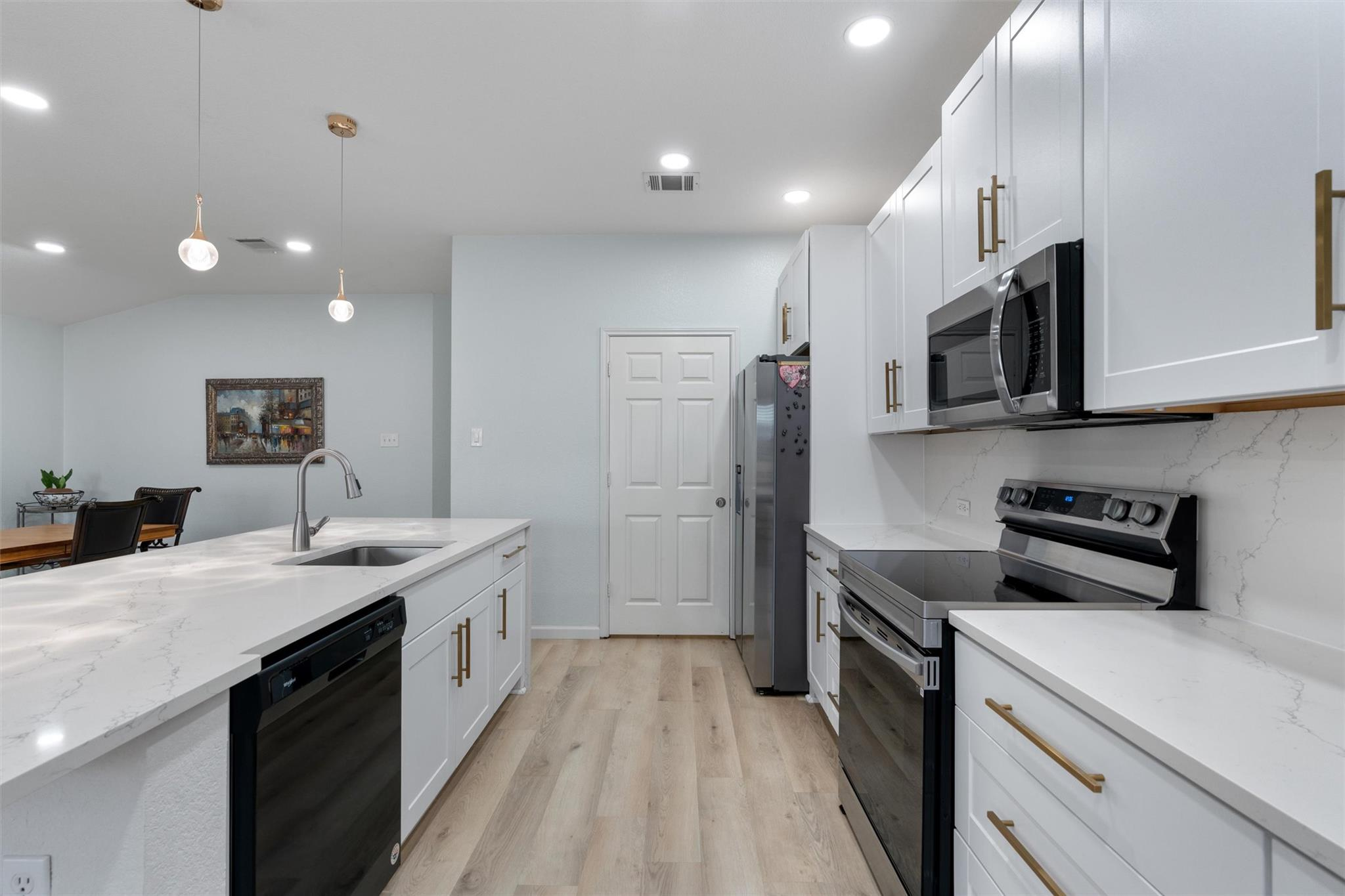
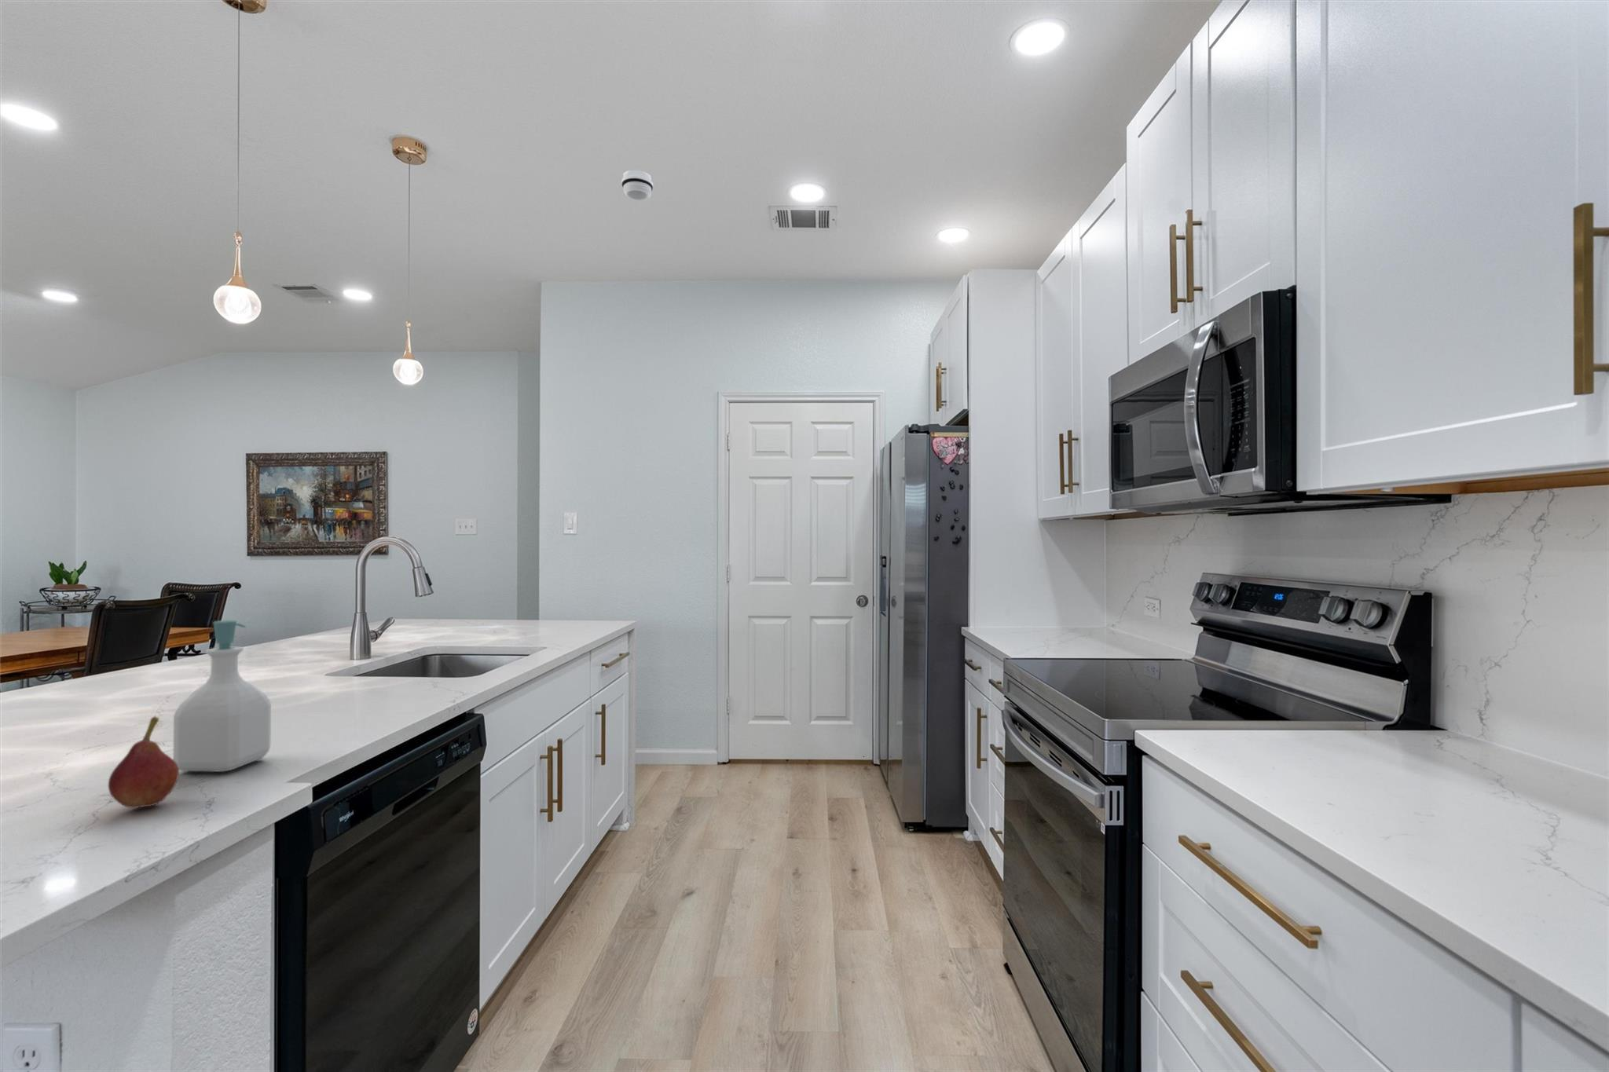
+ smoke detector (638, 187)
+ soap bottle (224, 693)
+ fruit (145, 761)
